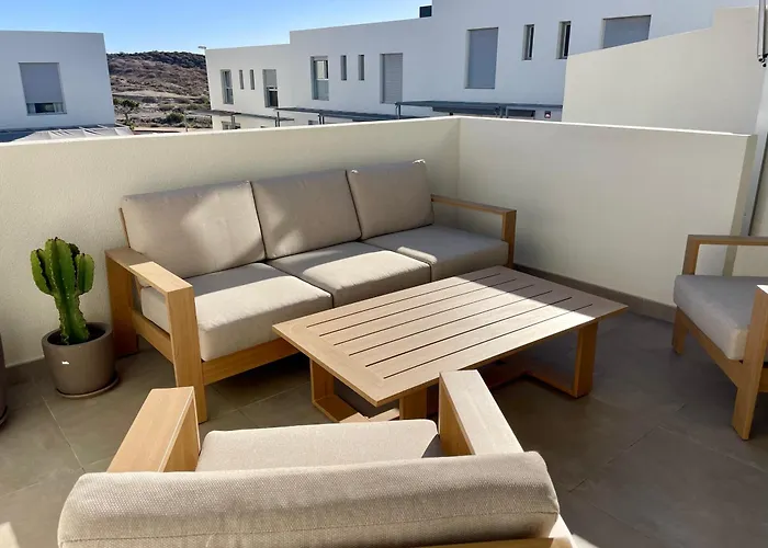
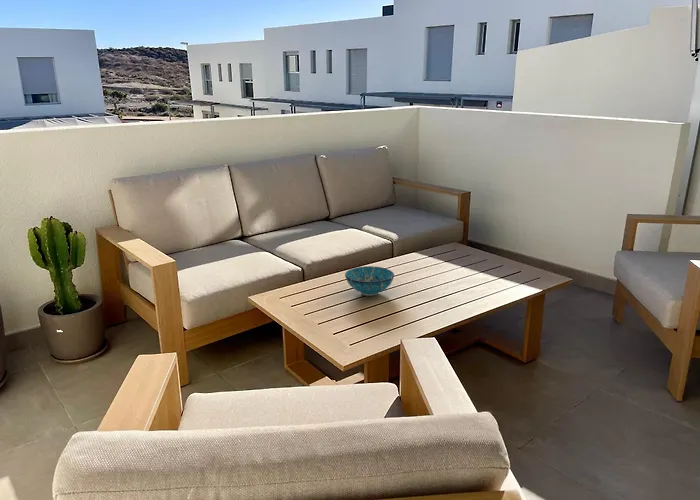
+ bowl (369, 283)
